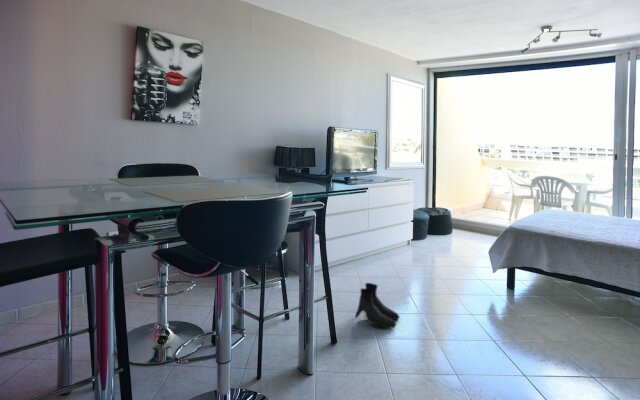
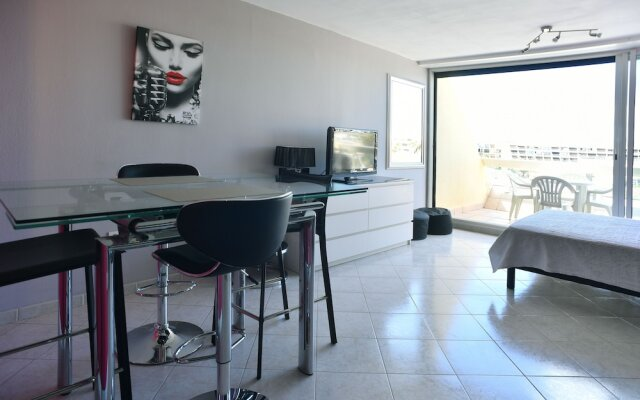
- boots (377, 303)
